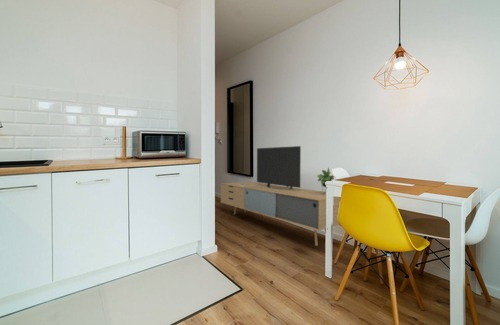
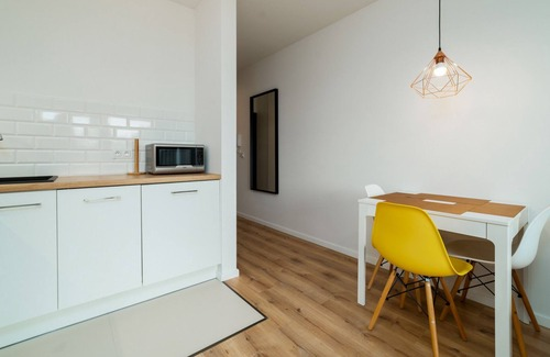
- media console (274, 187)
